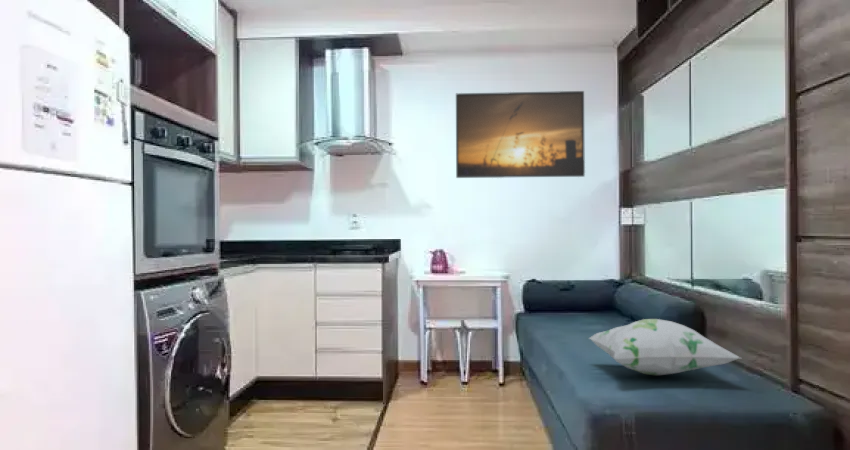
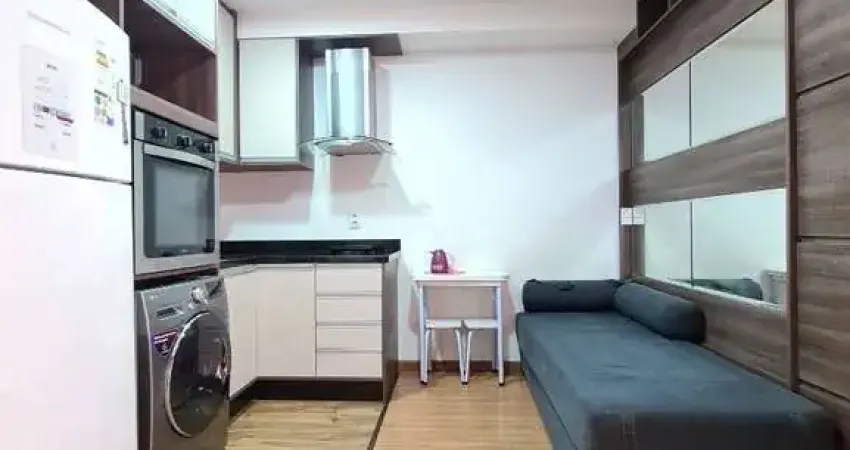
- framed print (519, 134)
- decorative pillow (658, 346)
